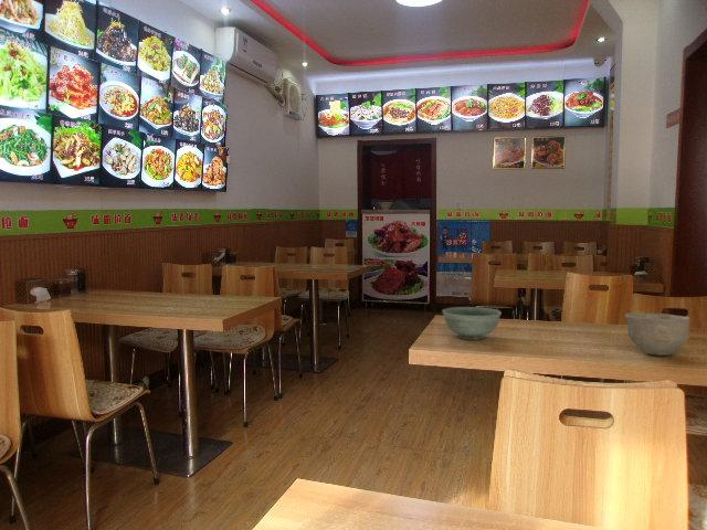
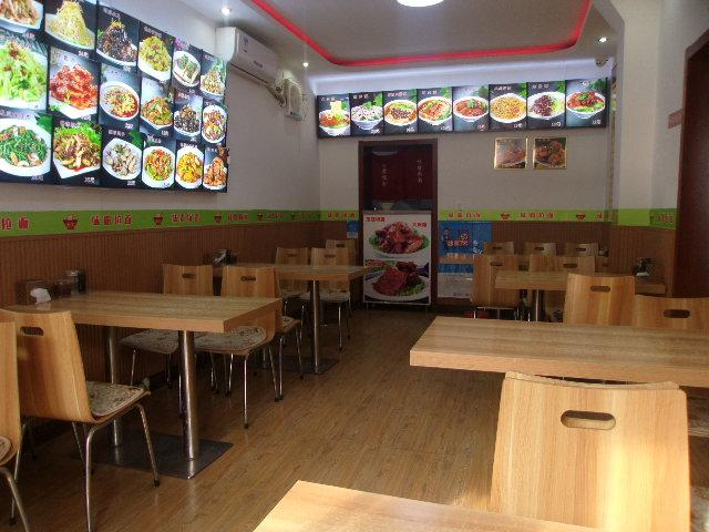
- bowl (656, 333)
- bowl (471, 324)
